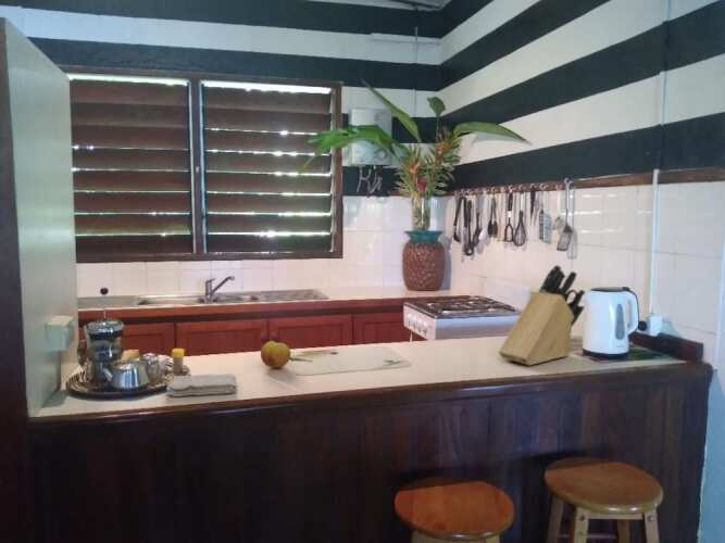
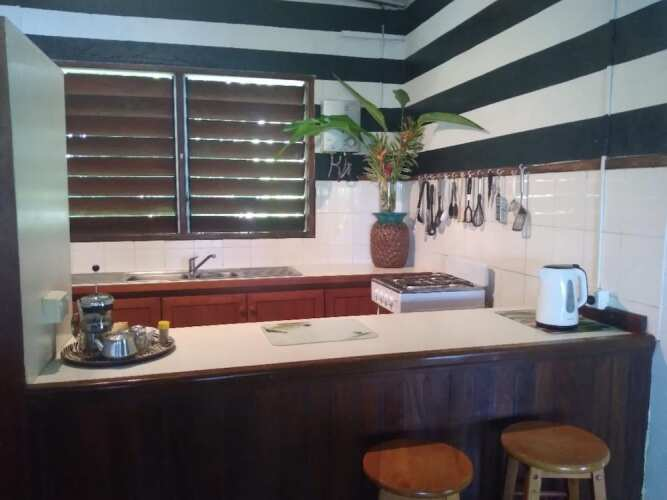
- knife block (545, 312)
- washcloth (202, 383)
- fruit (275, 354)
